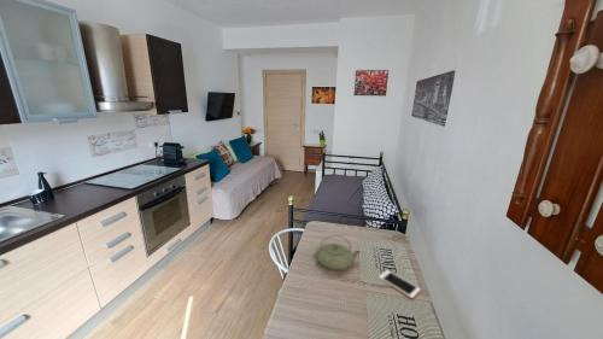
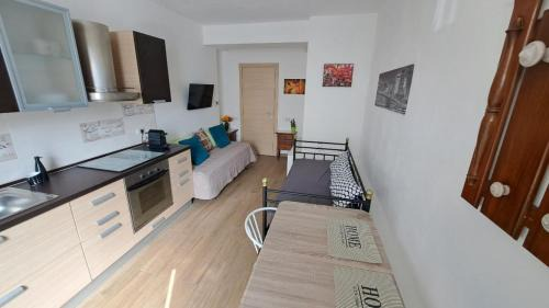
- cell phone (398, 282)
- teapot (338, 249)
